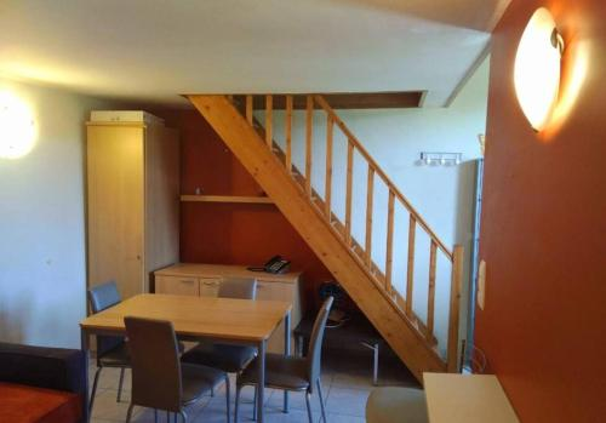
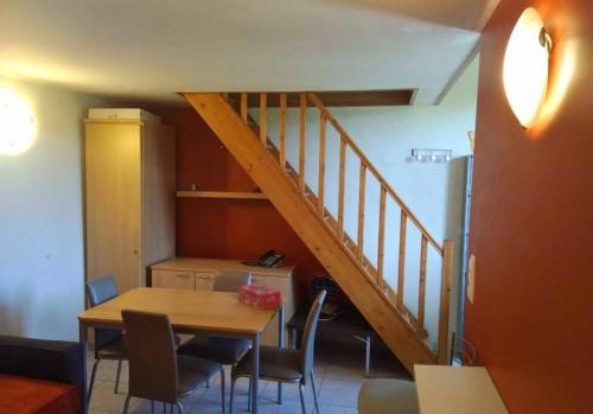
+ tissue box (259, 295)
